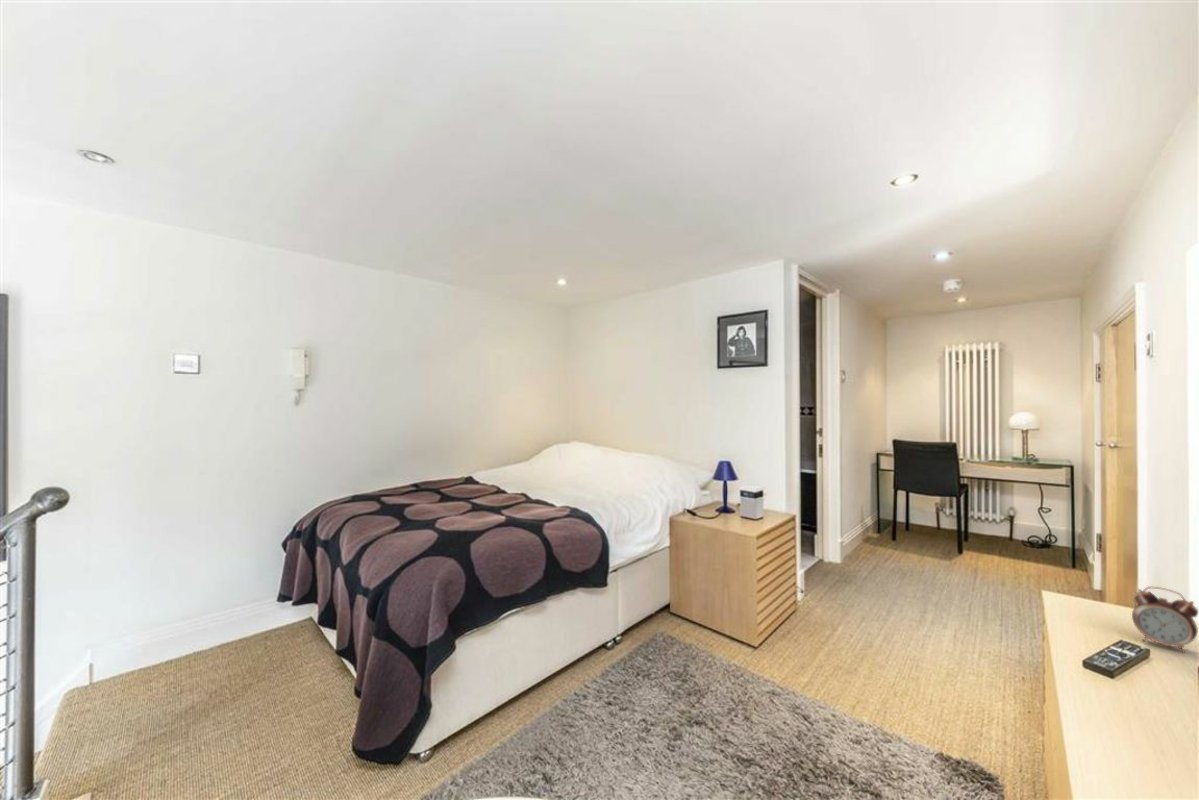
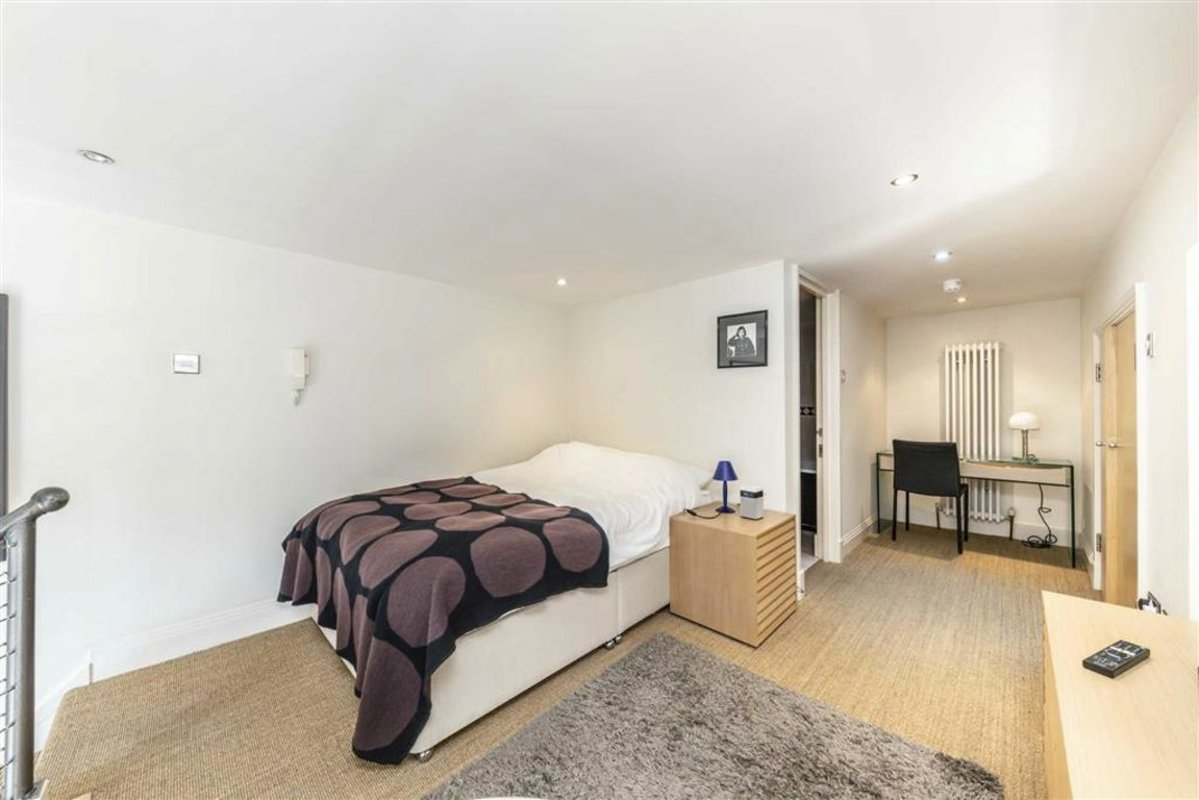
- alarm clock (1164, 616)
